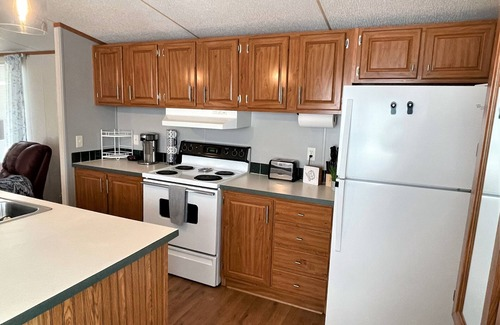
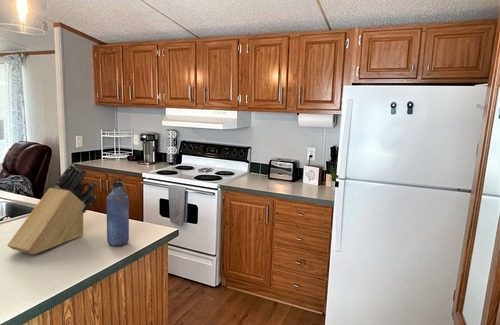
+ water bottle (118, 211)
+ knife block (57, 204)
